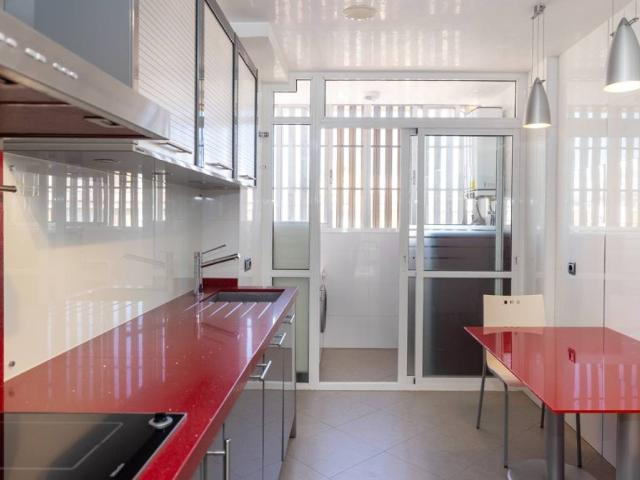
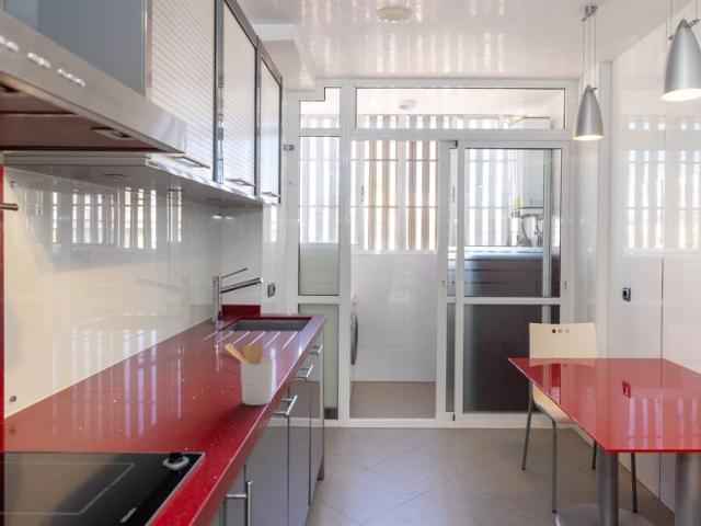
+ utensil holder (248, 371)
